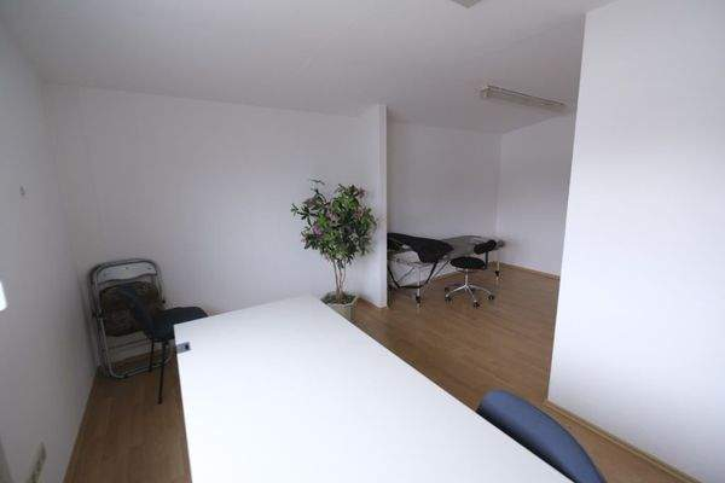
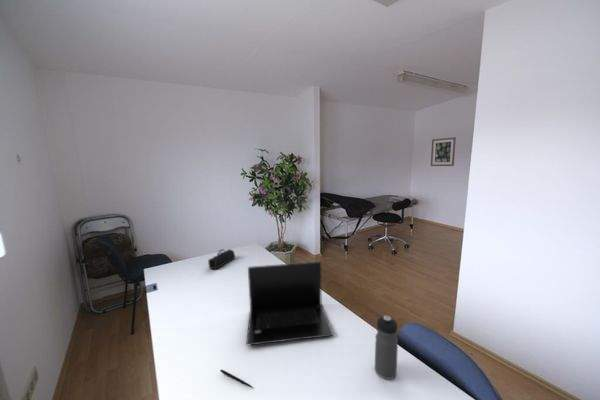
+ laptop (287, 299)
+ wall art (442, 152)
+ pencil case (221, 256)
+ water bottle (386, 344)
+ pen (236, 378)
